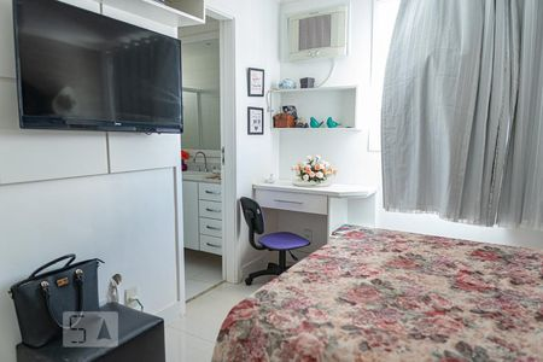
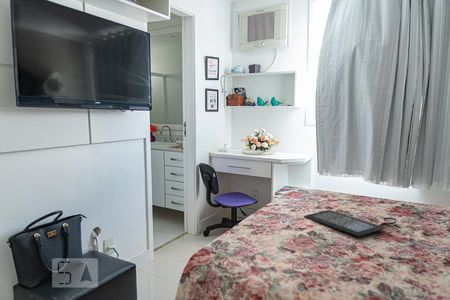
+ clutch bag (346, 221)
